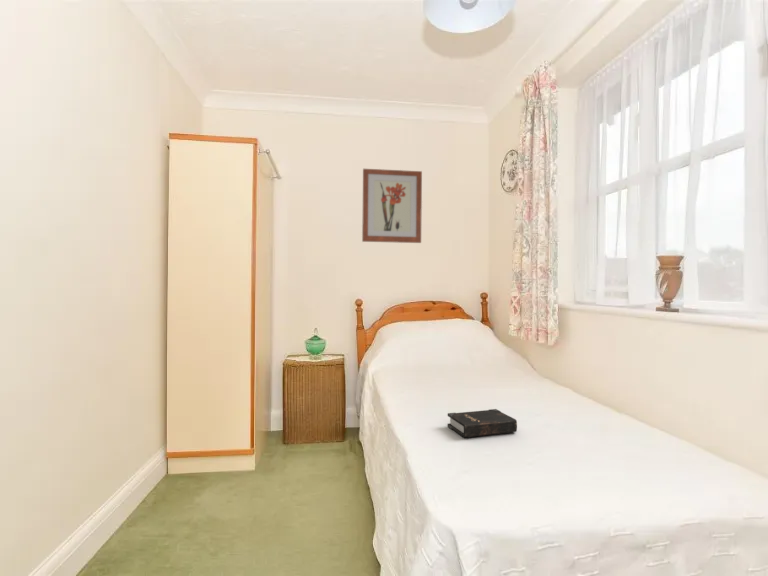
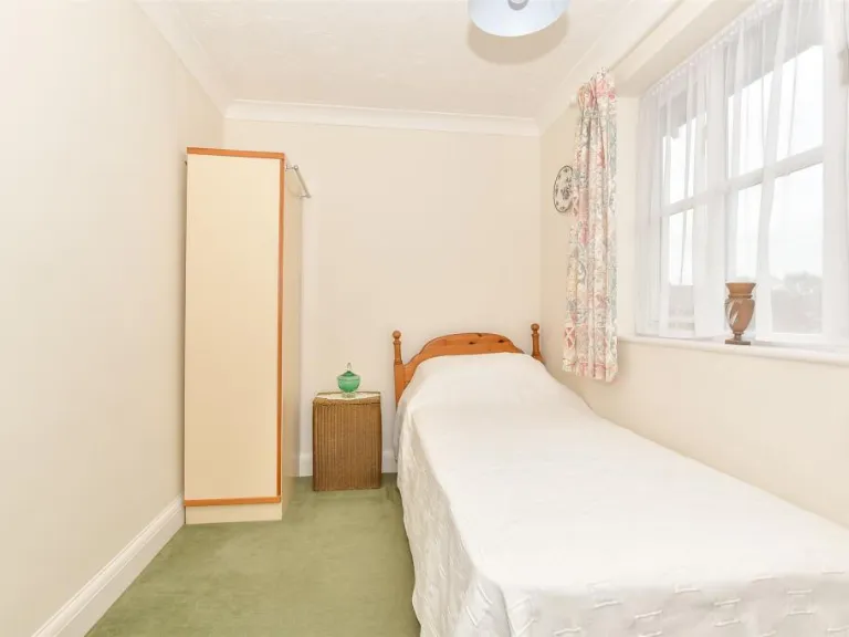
- hardback book (481, 423)
- wall art (392, 206)
